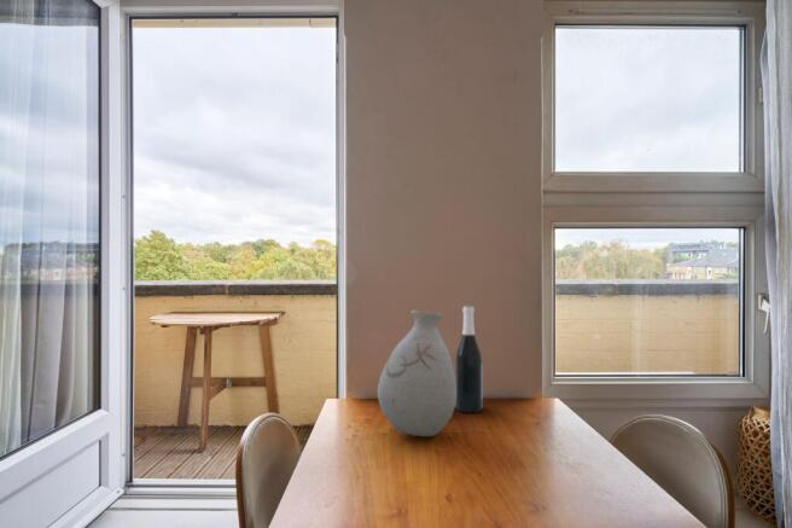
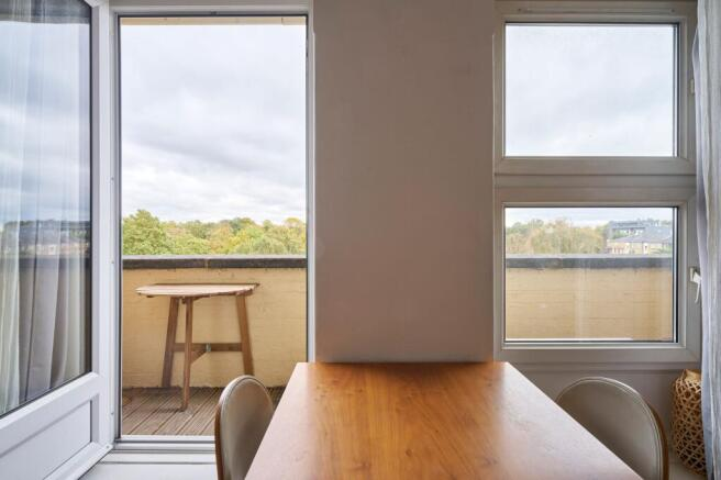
- wine bottle (468, 356)
- vase (417, 371)
